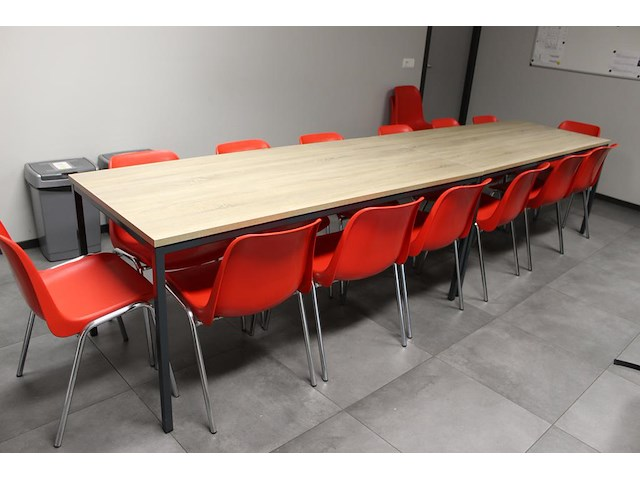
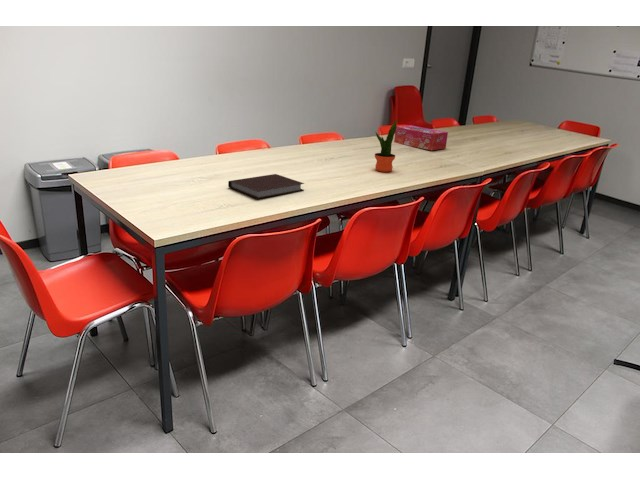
+ tissue box (420, 137)
+ potted plant (387, 144)
+ notebook (266, 185)
